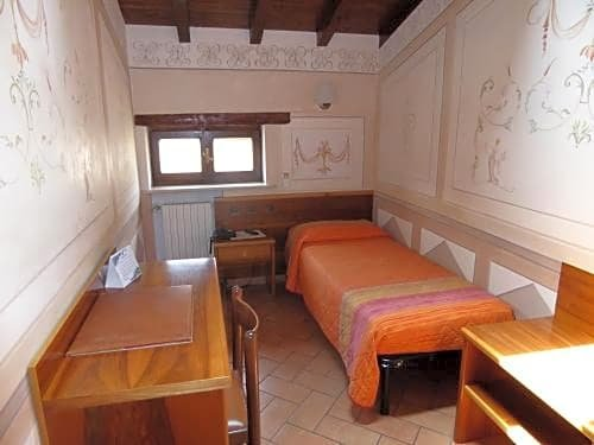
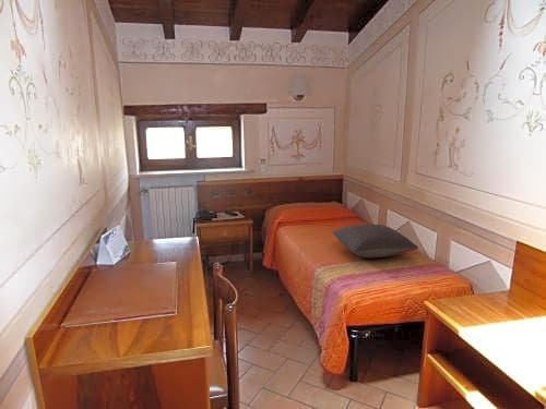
+ pillow (371, 240)
